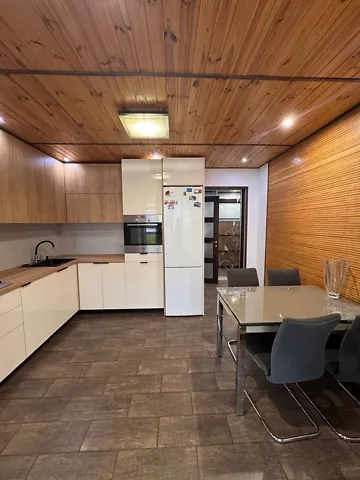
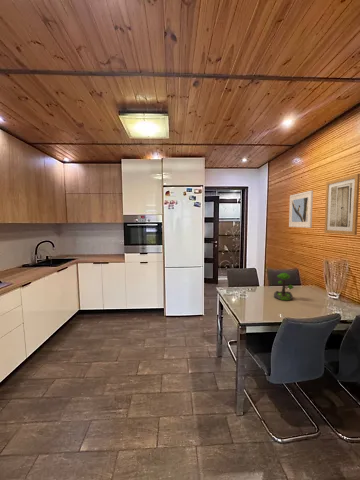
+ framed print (299, 210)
+ plant (283, 285)
+ wall art (340, 206)
